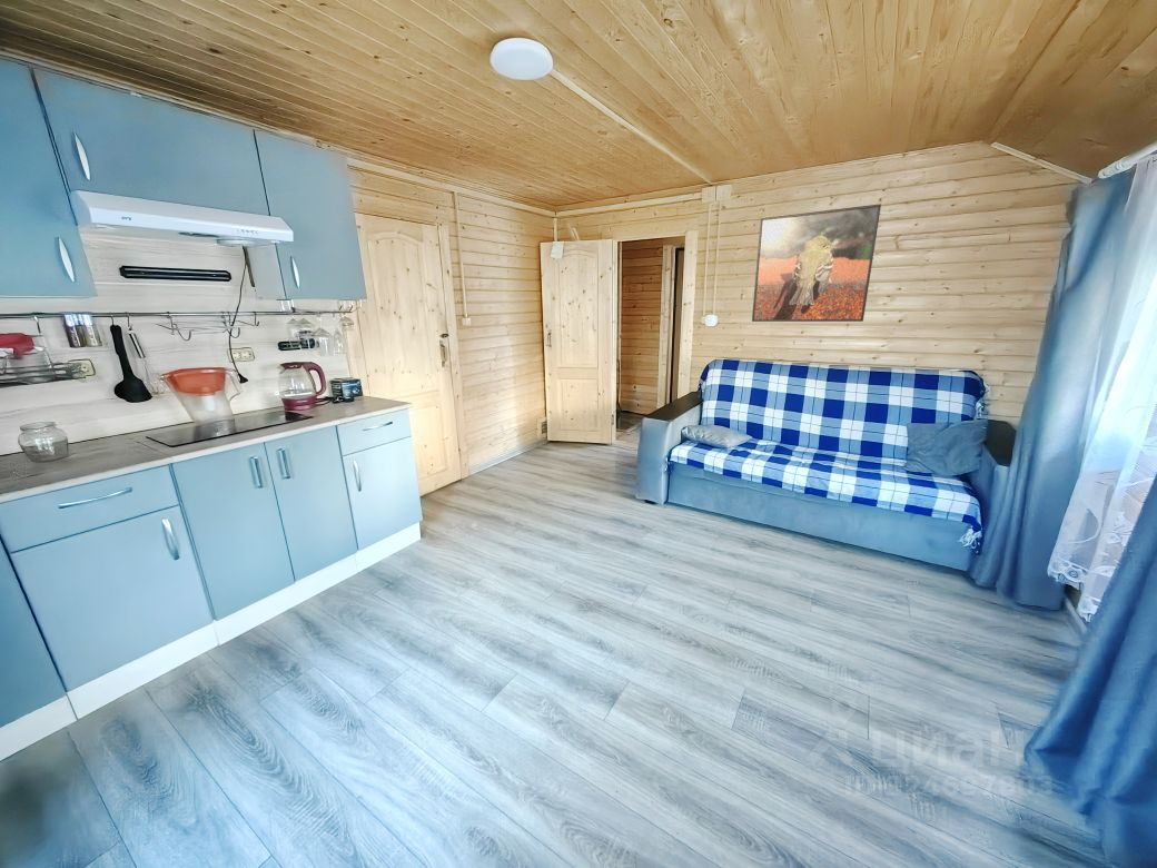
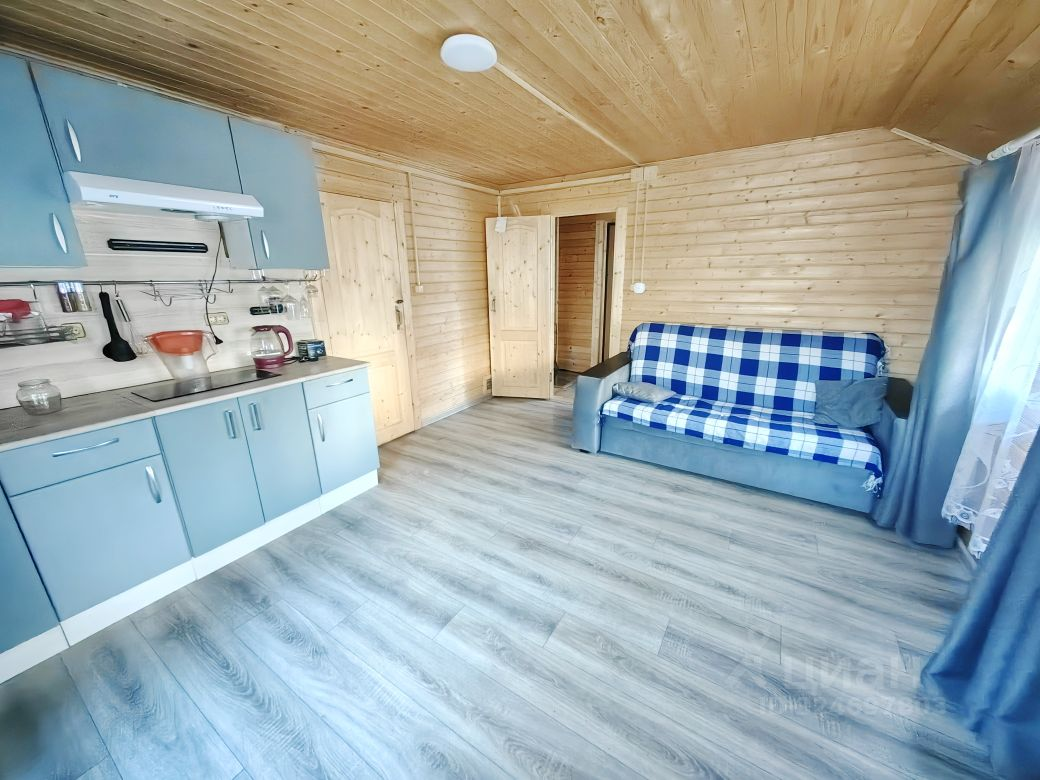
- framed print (810, 268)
